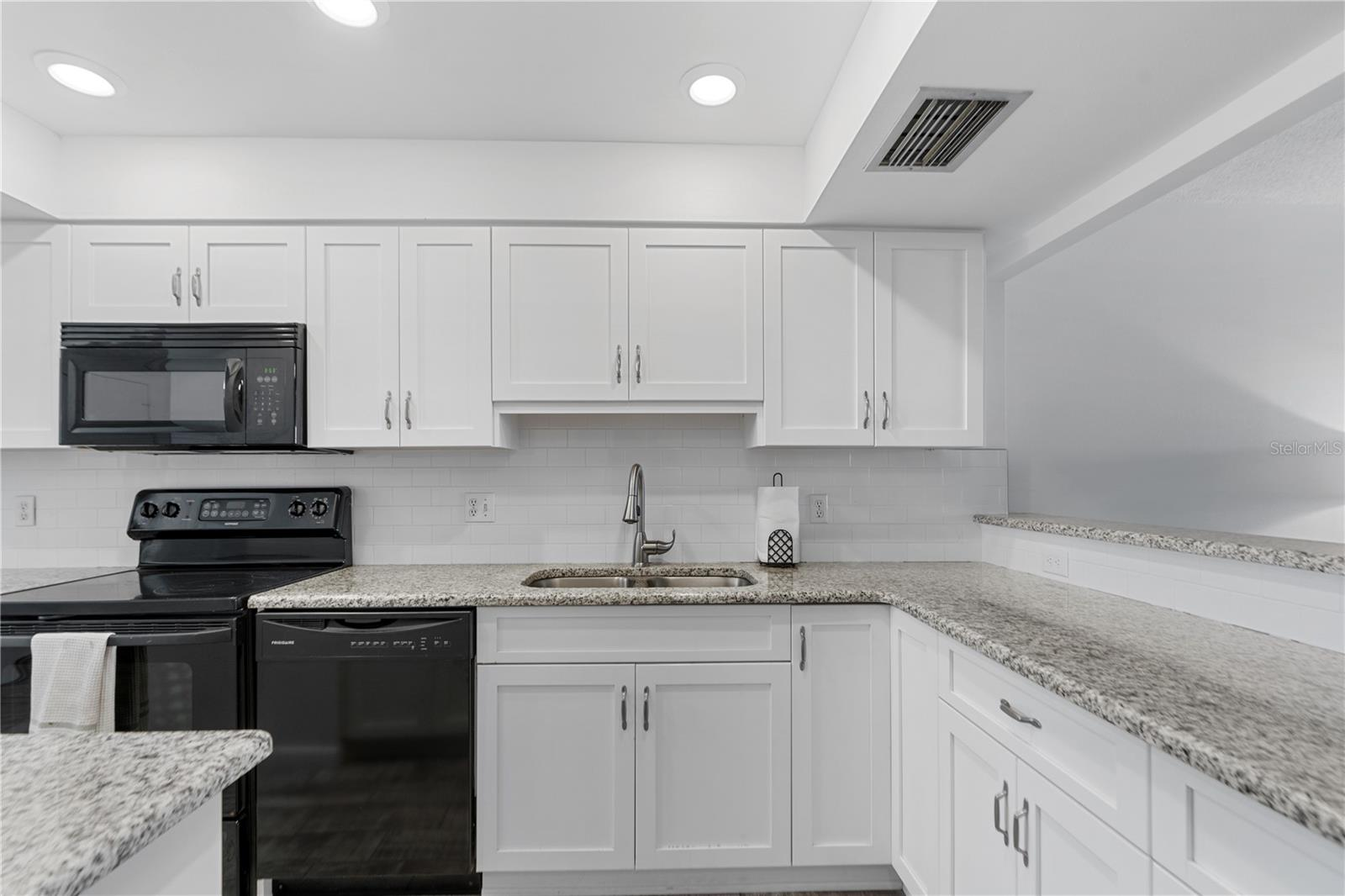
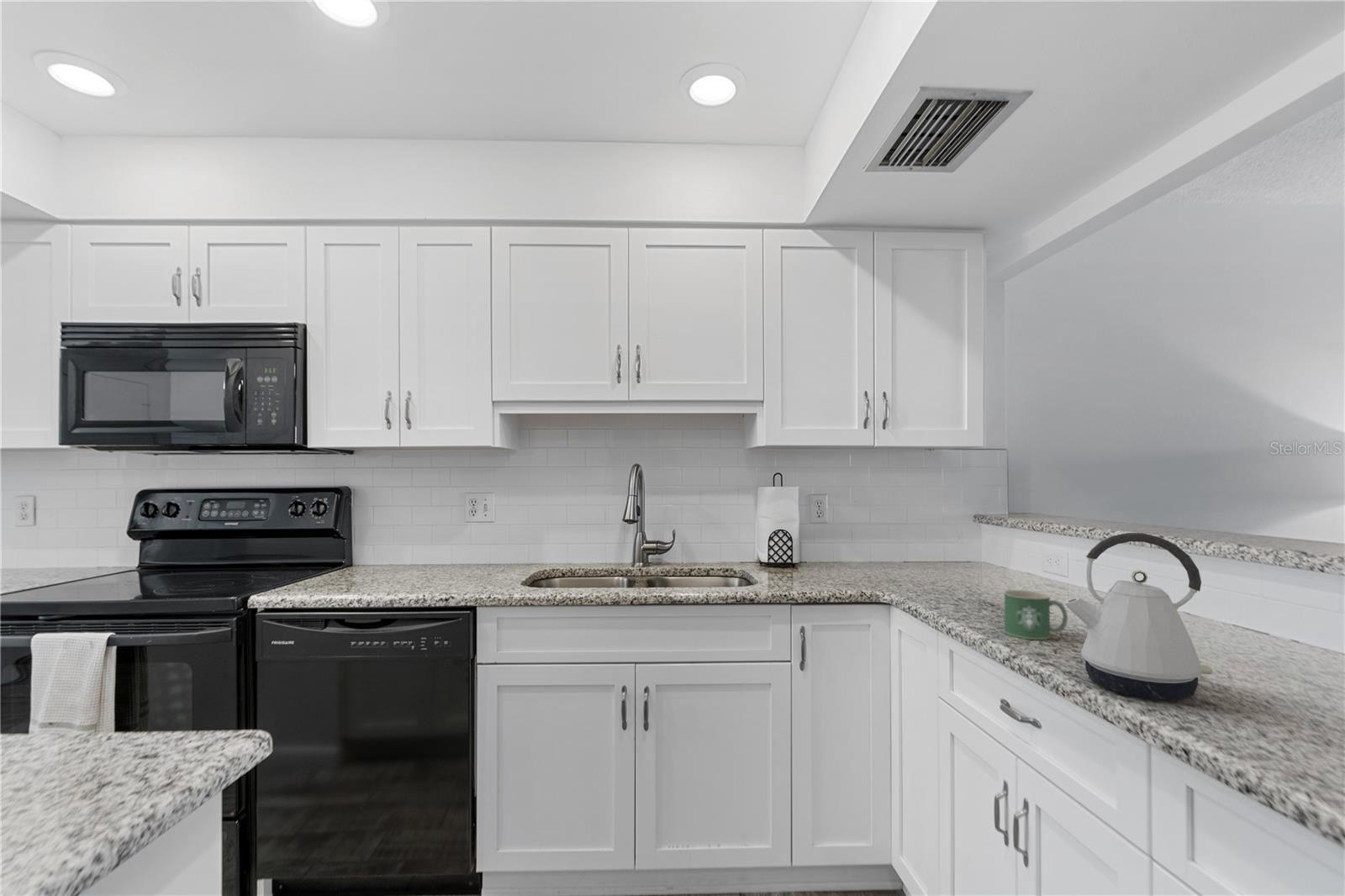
+ mug (1035, 614)
+ kettle (1134, 609)
